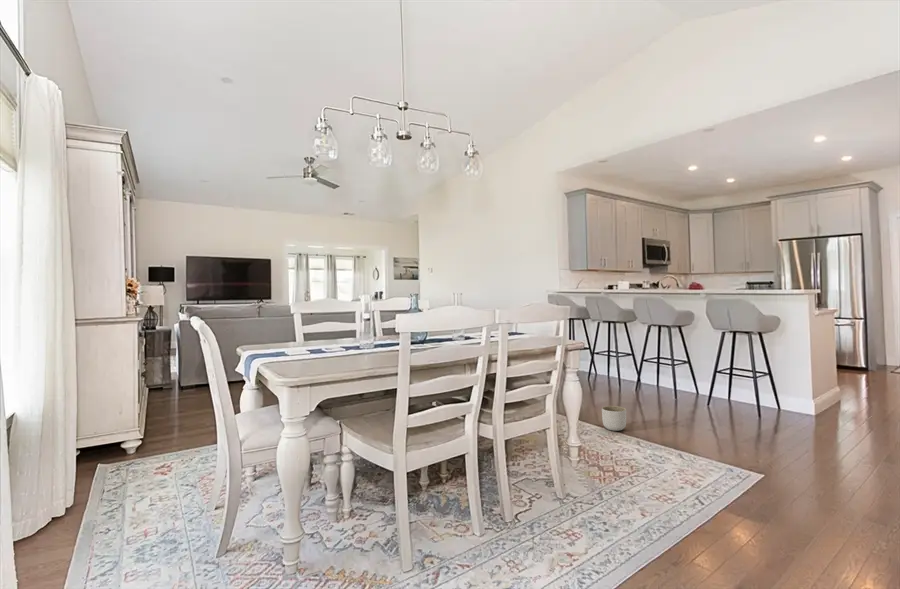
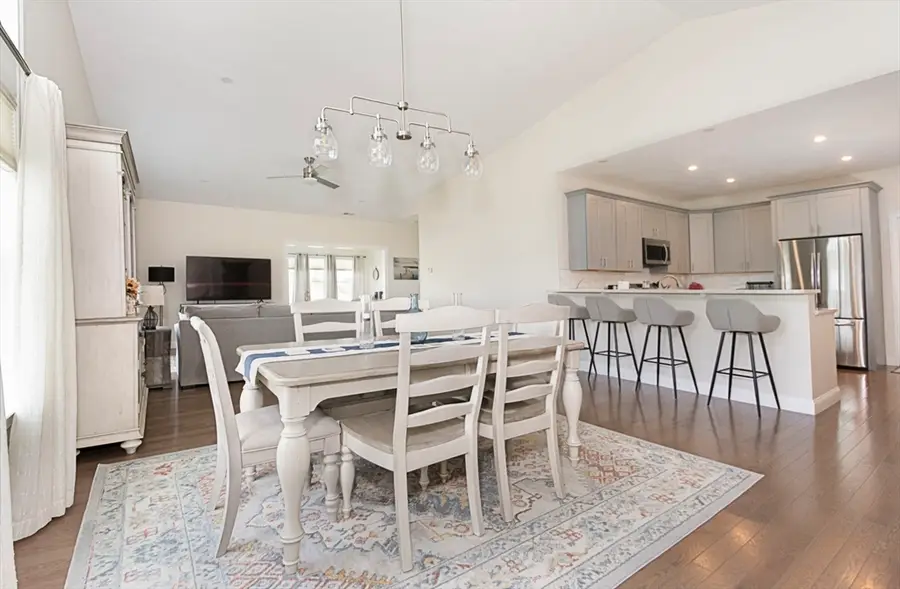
- planter (614, 418)
